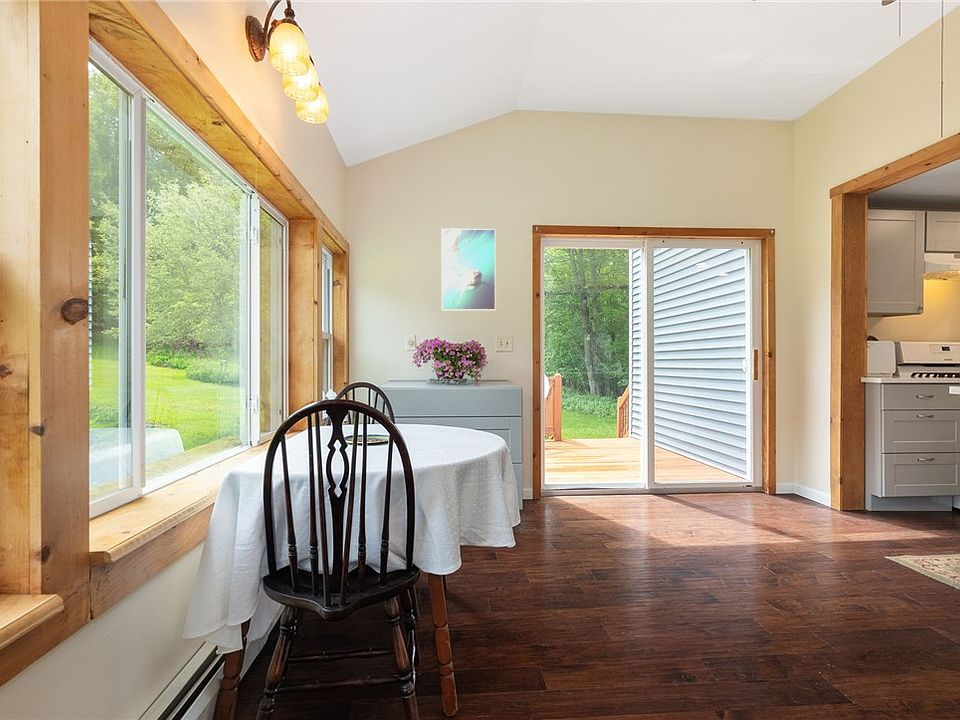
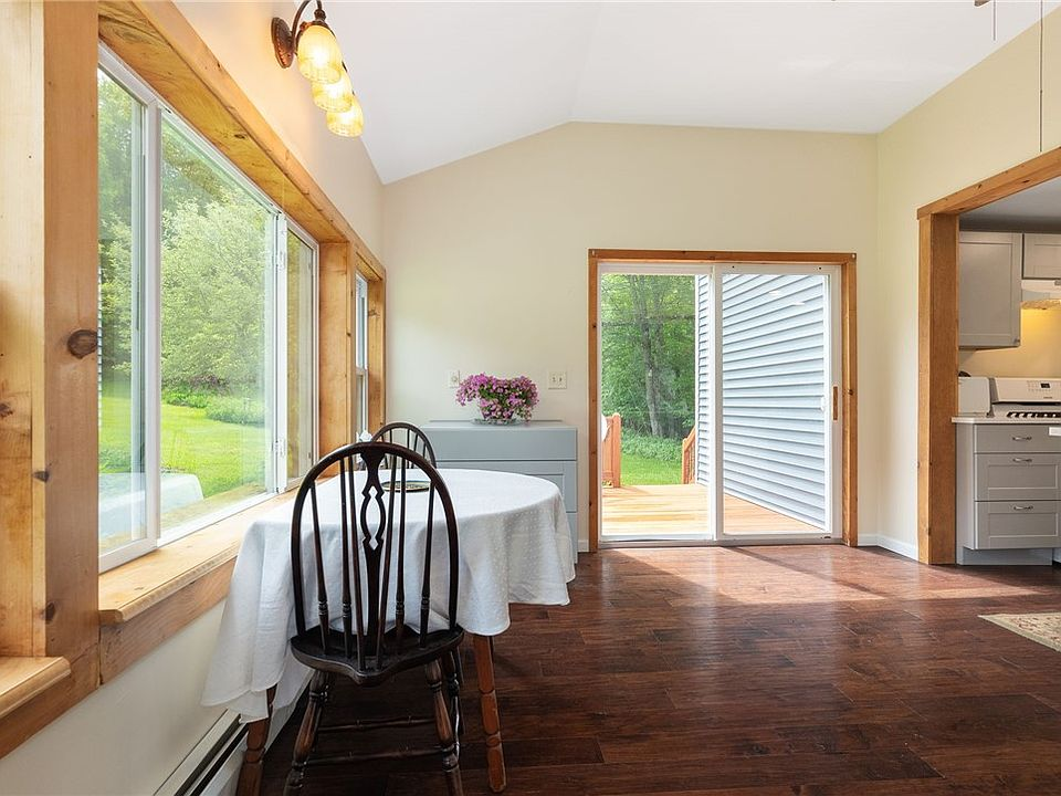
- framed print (468, 269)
